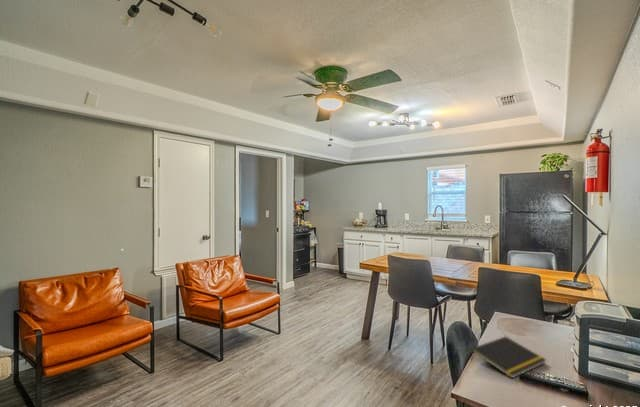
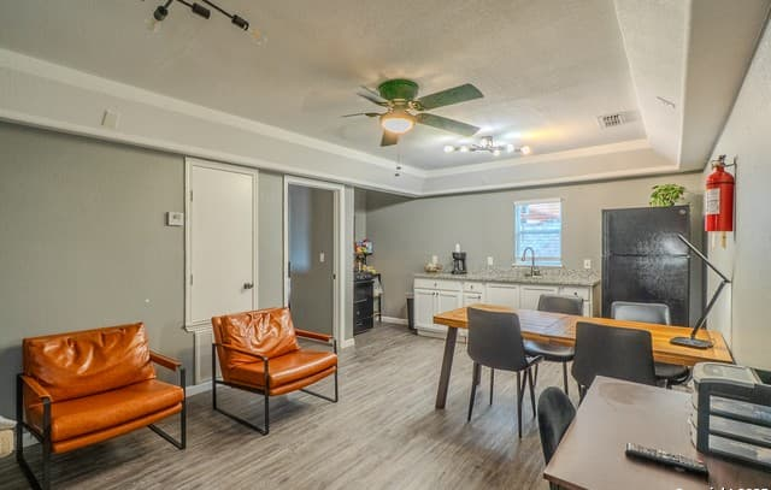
- notepad (508, 355)
